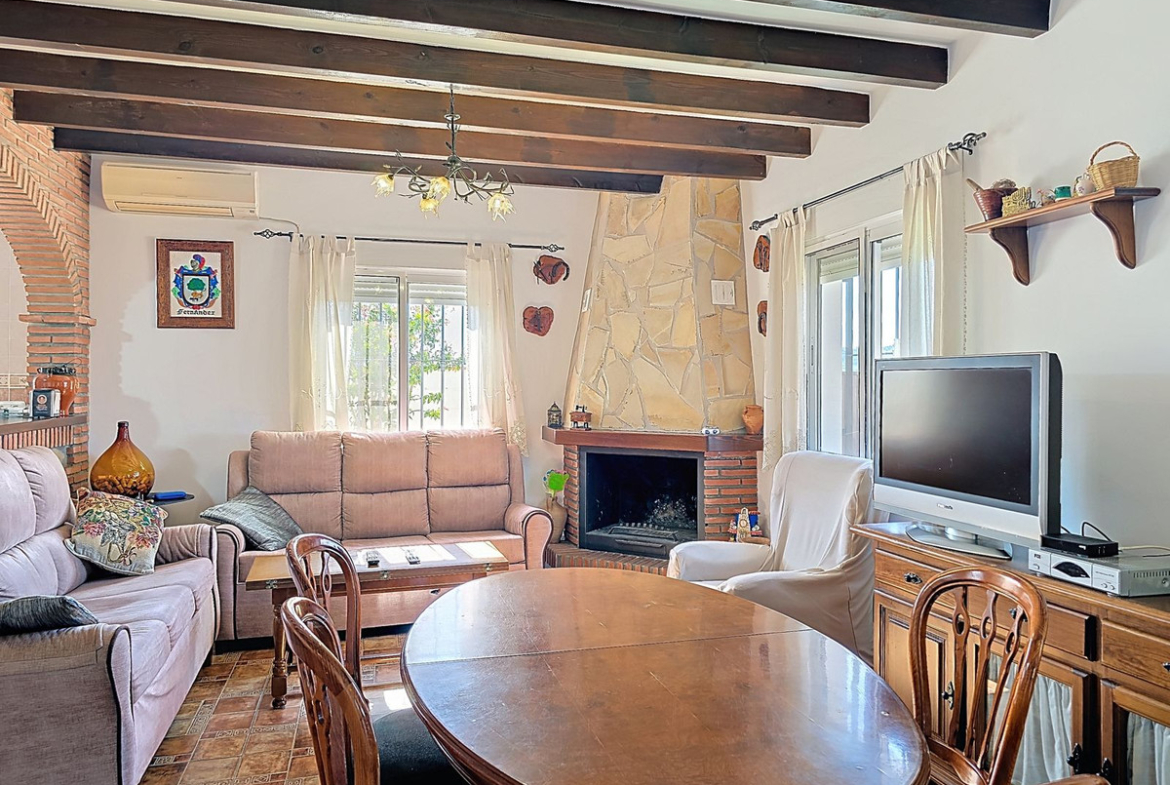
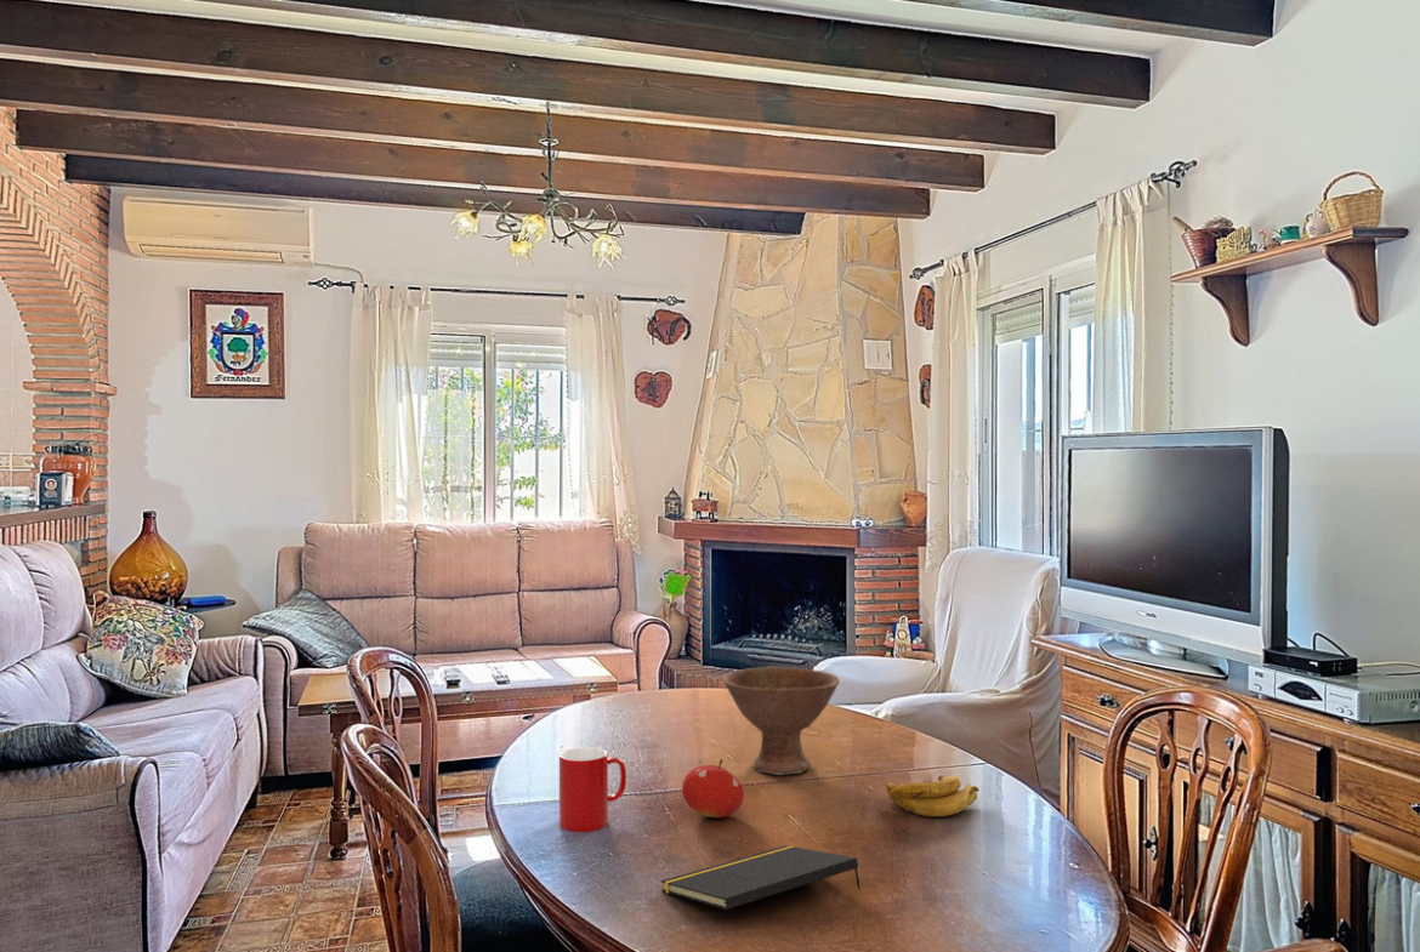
+ banana (931, 788)
+ bowl (778, 719)
+ fruit (712, 787)
+ cup (593, 787)
+ notepad (759, 874)
